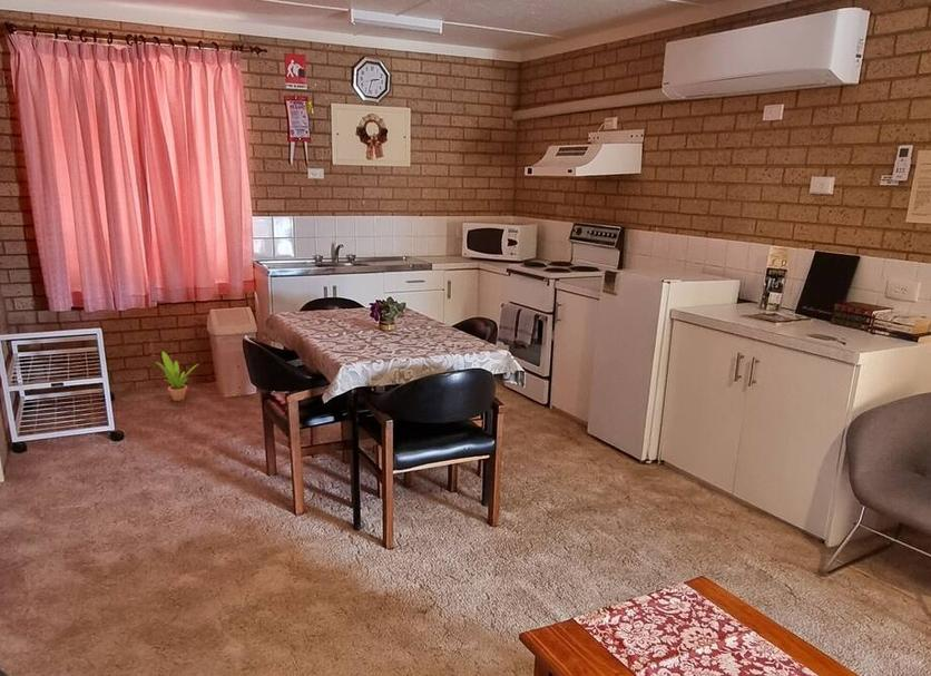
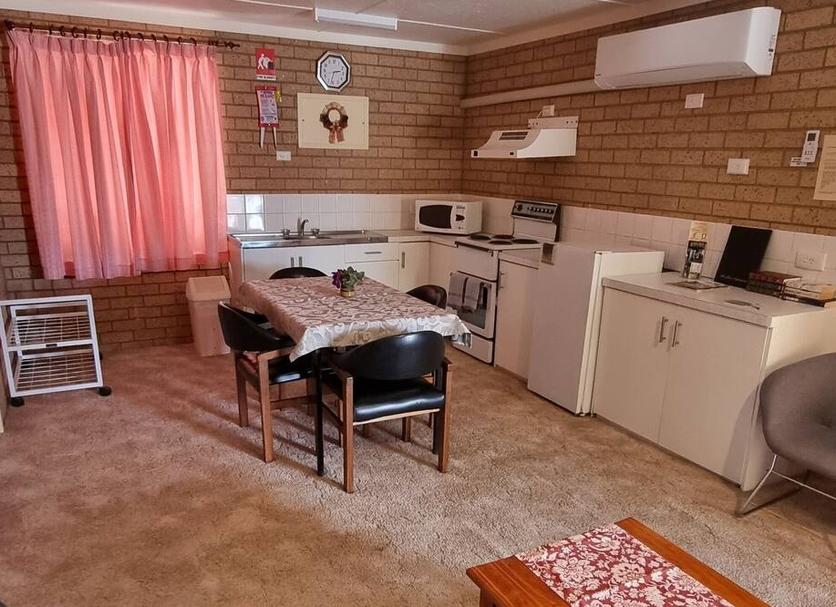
- potted plant (177, 376)
